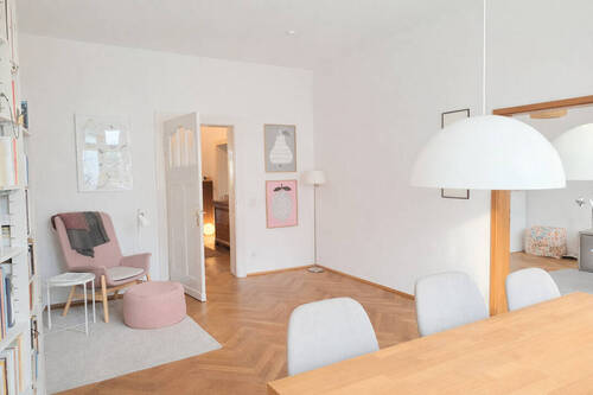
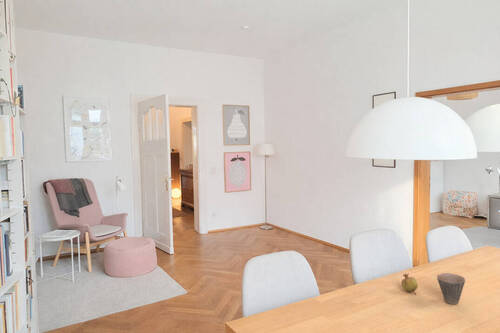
+ fruit (409, 282)
+ cup (450, 289)
